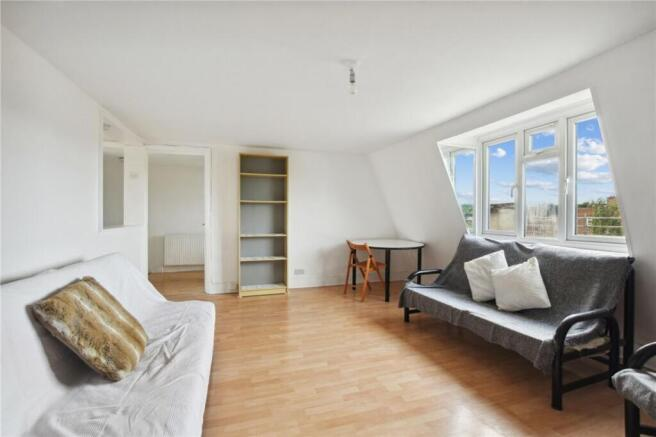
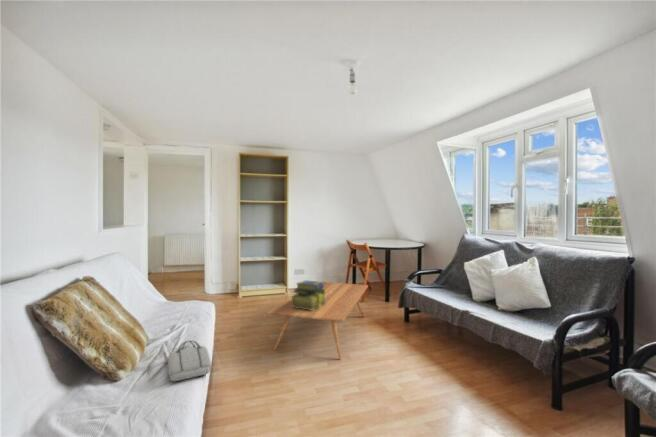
+ tote bag (188, 356)
+ coffee table (325, 313)
+ stack of books (309, 293)
